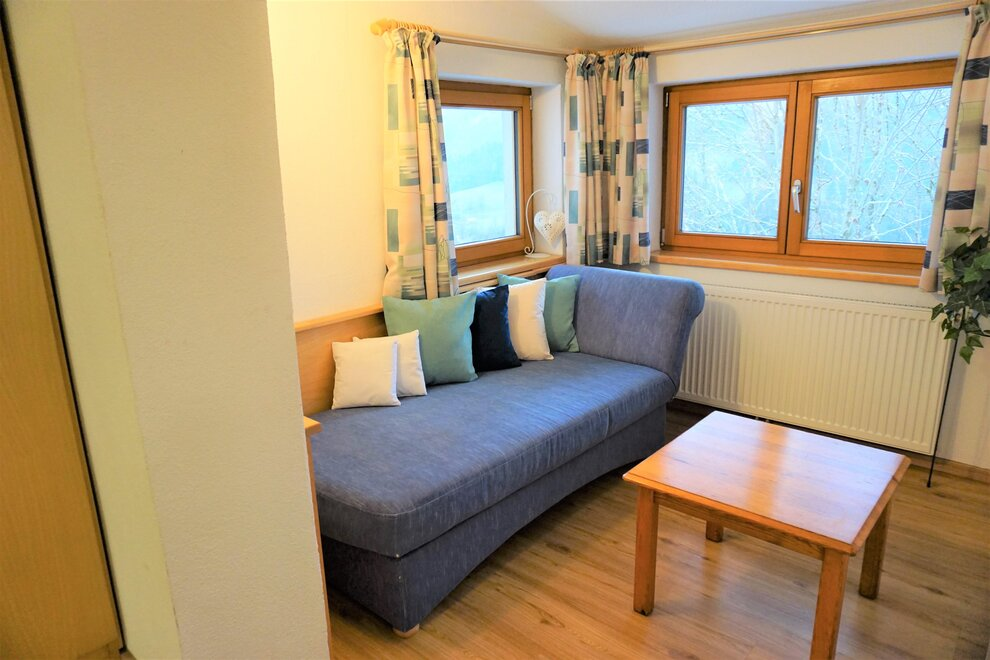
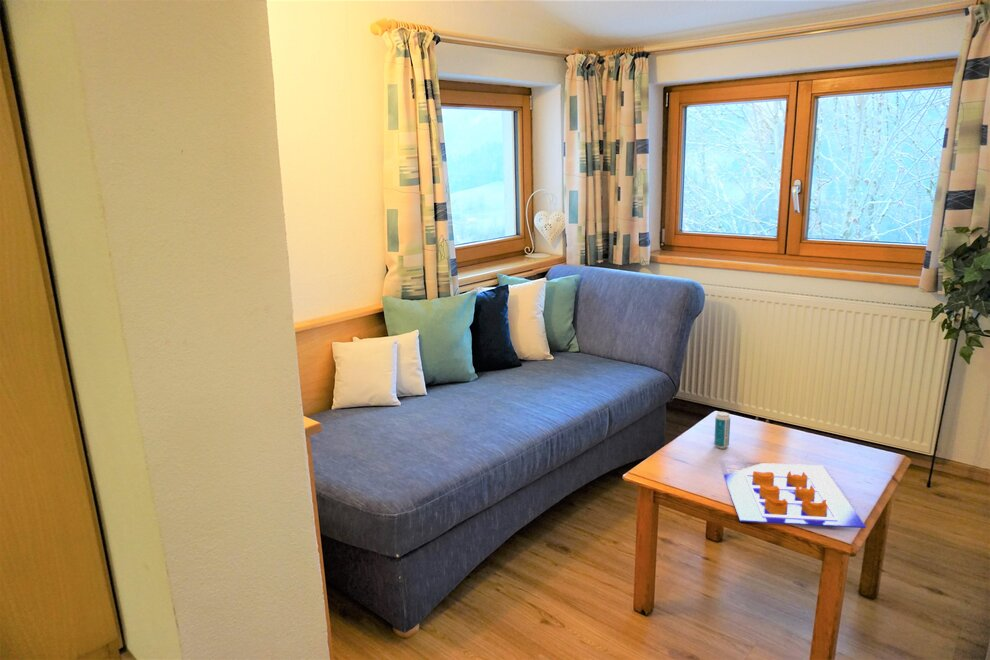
+ poster (785, 485)
+ beverage can (722, 430)
